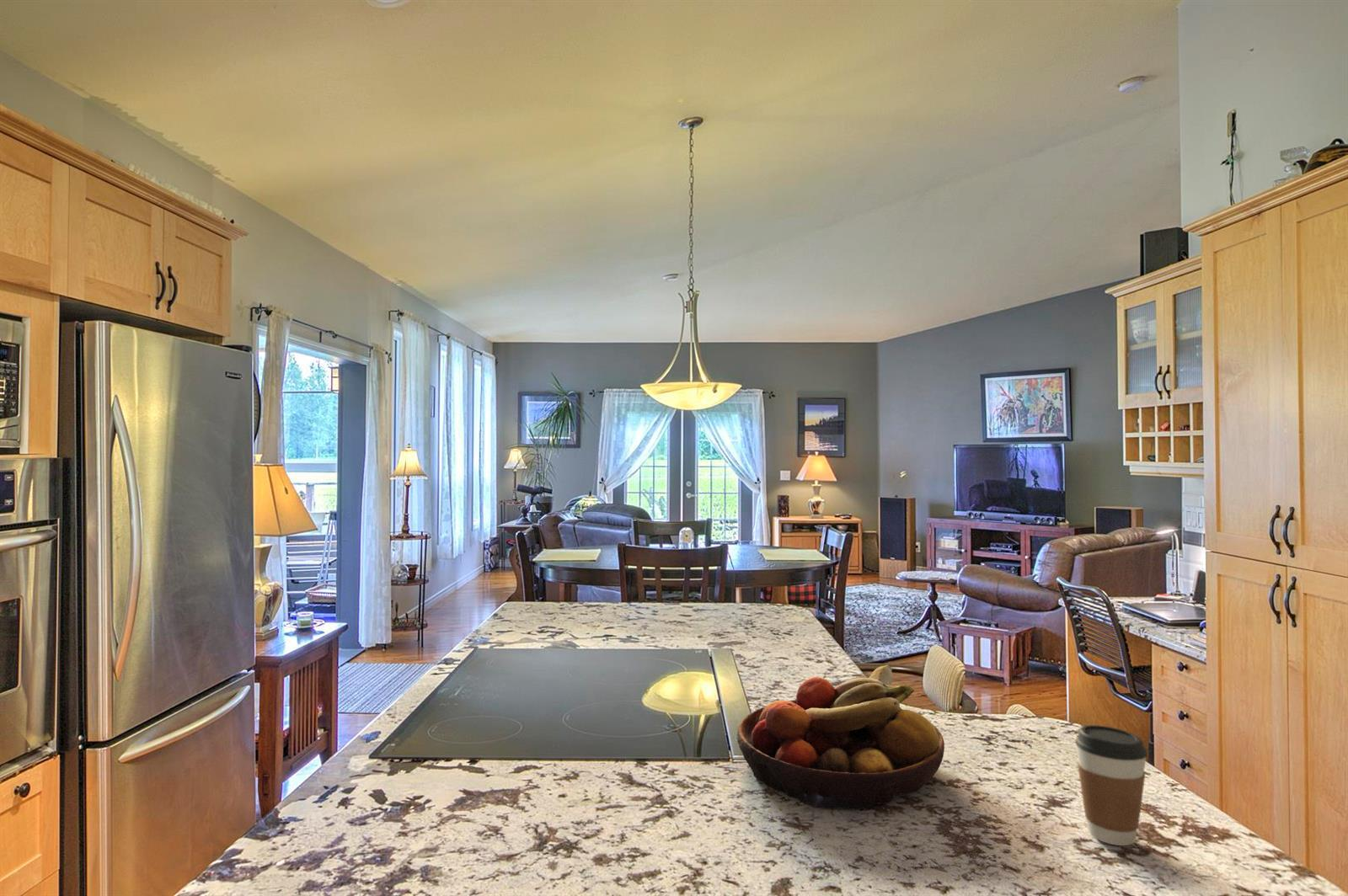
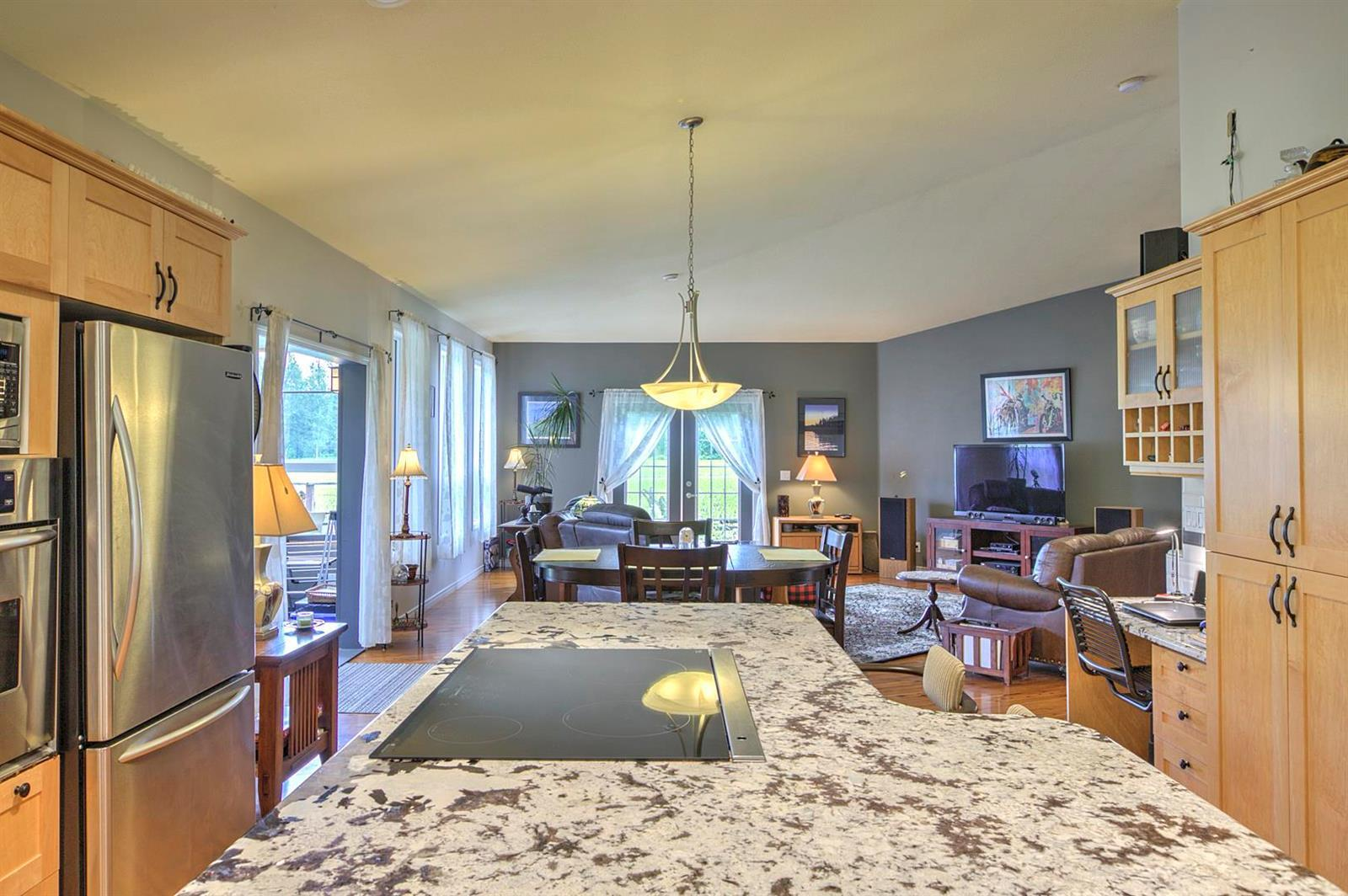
- coffee cup (1110, 784)
- fruit bowl (837, 722)
